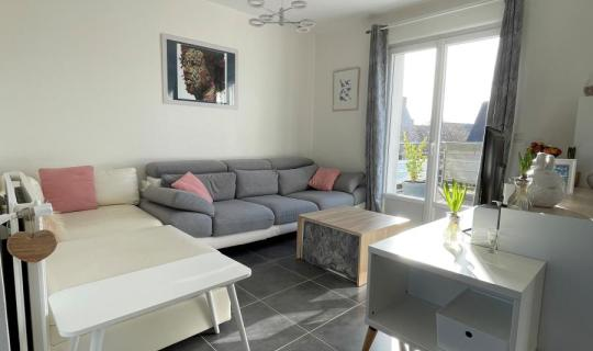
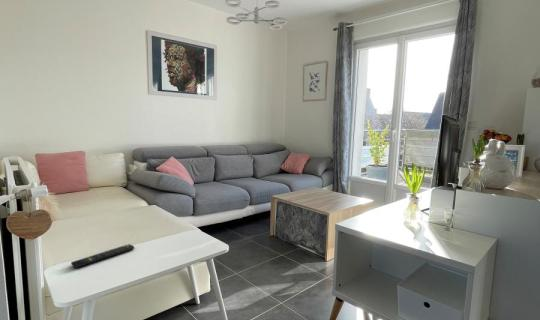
+ remote control (105, 255)
